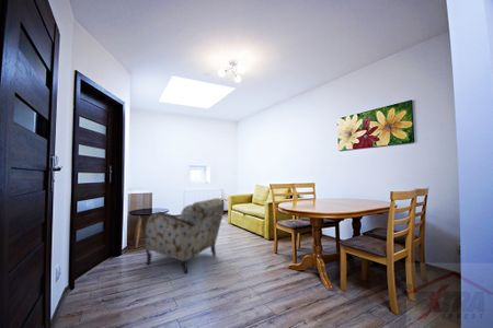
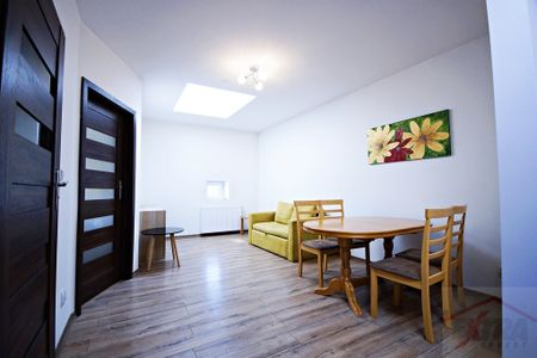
- armchair (185, 229)
